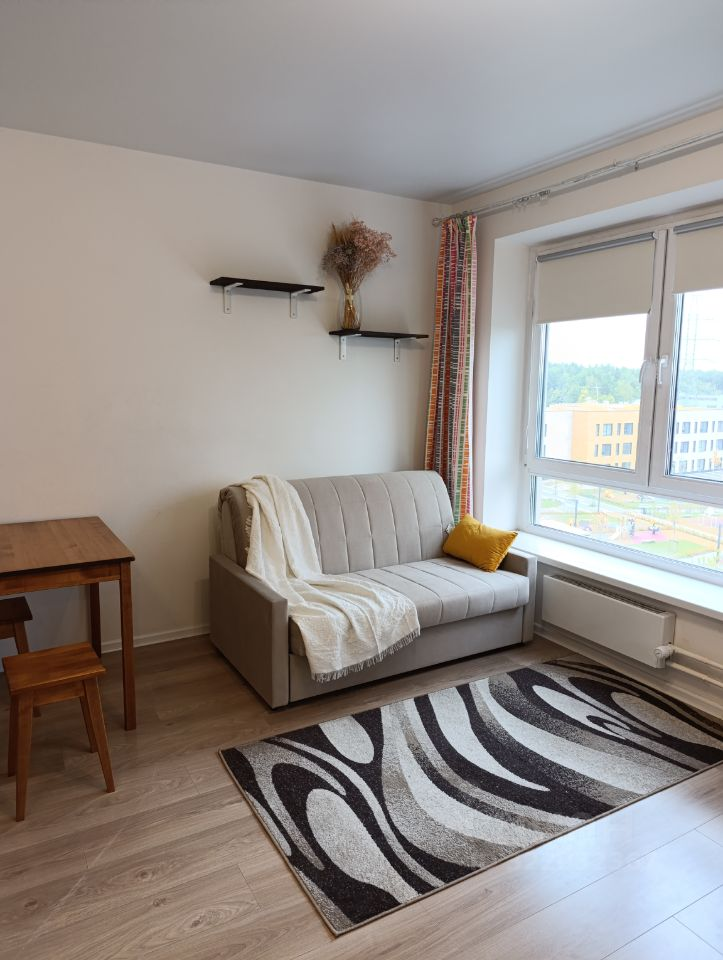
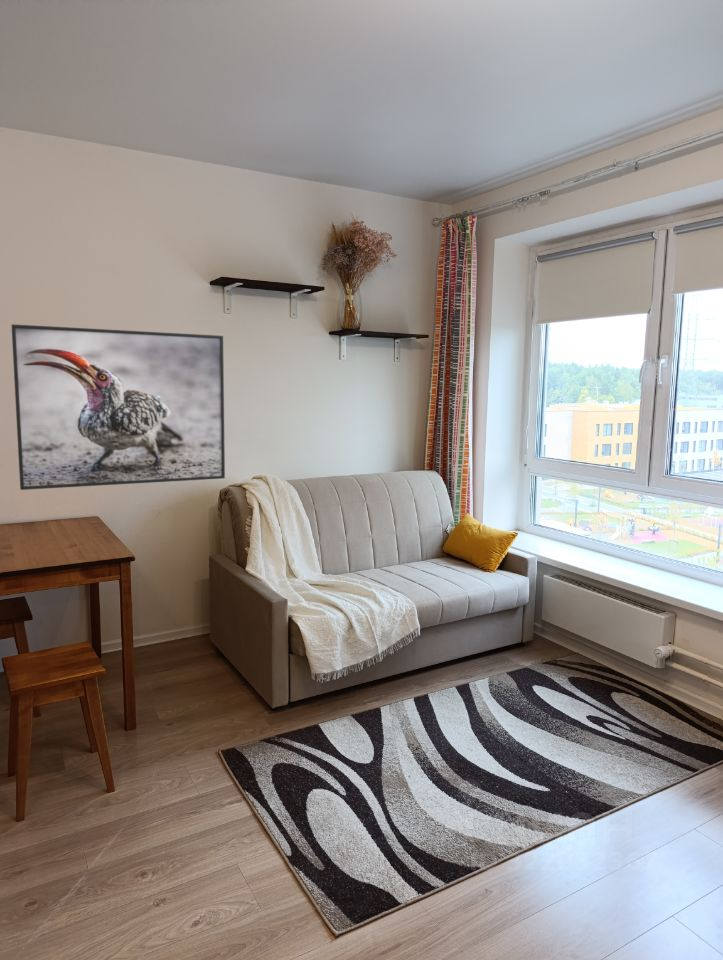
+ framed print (127, 408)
